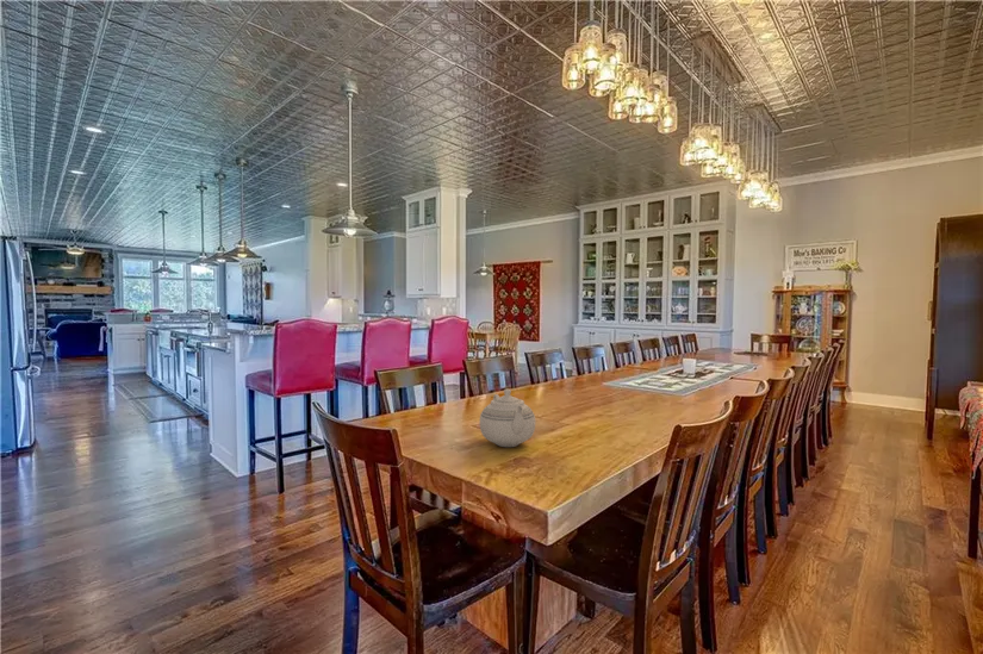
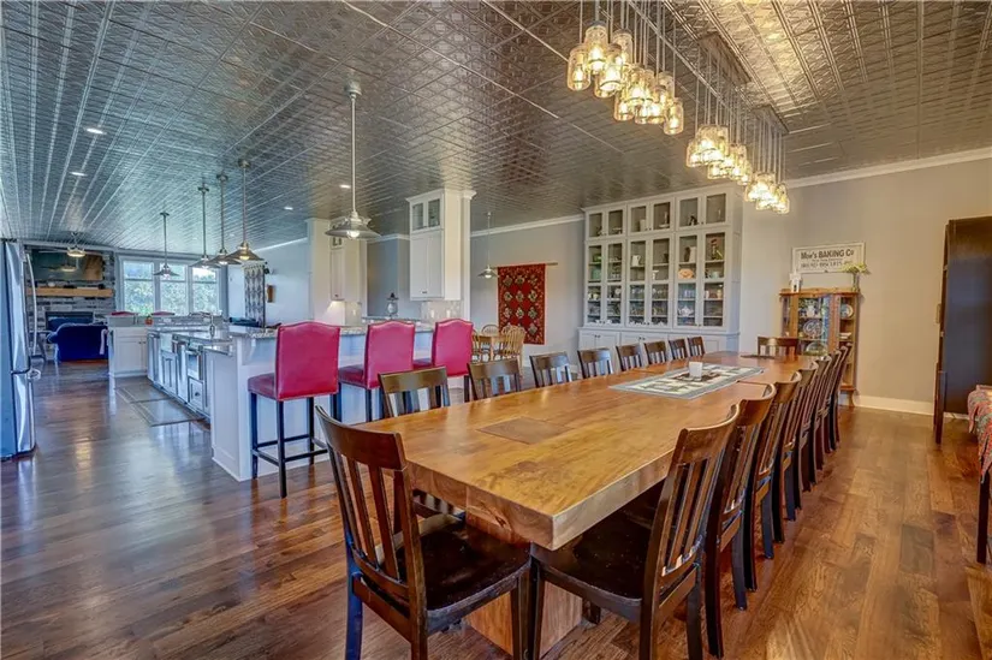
- teapot (506, 416)
